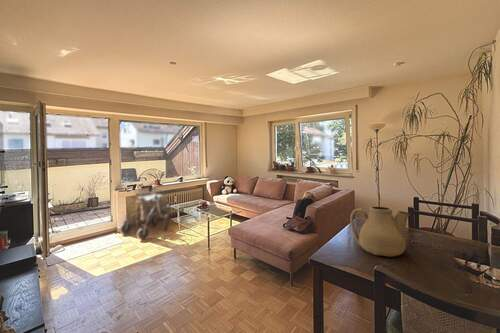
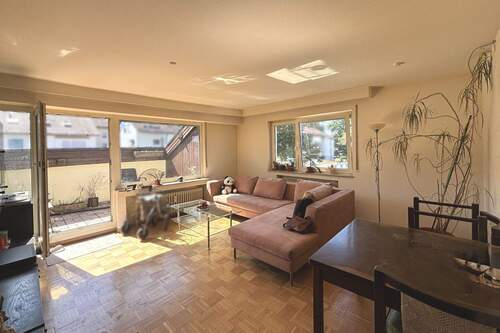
- teapot (379, 229)
